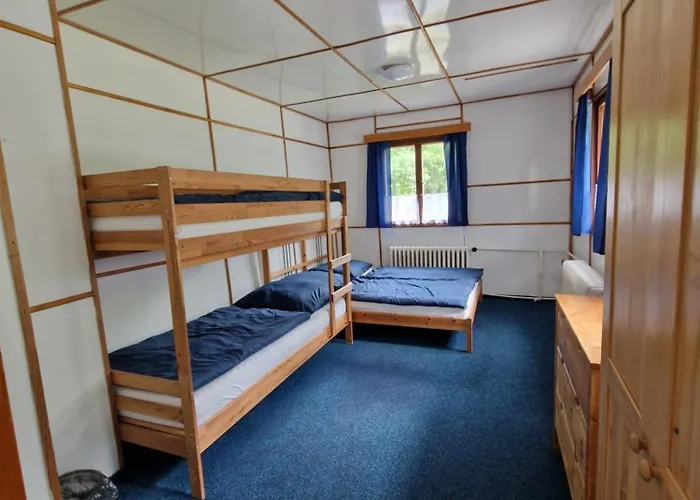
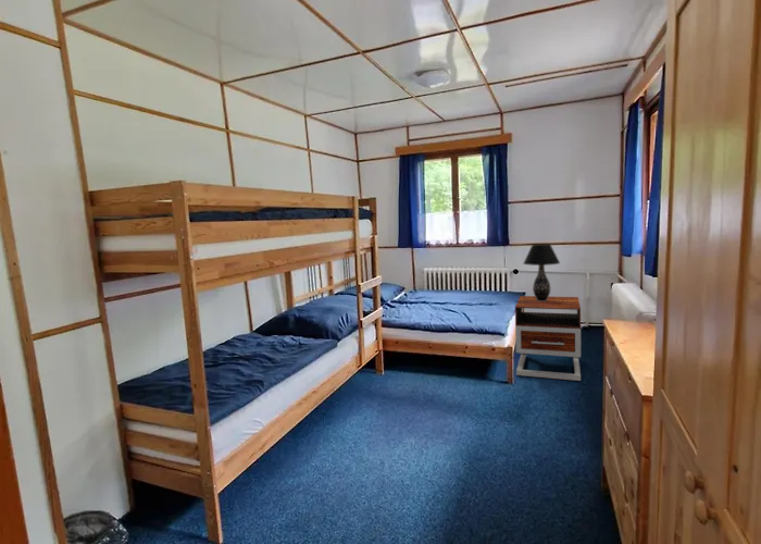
+ table lamp (541, 272)
+ nightstand (548, 335)
